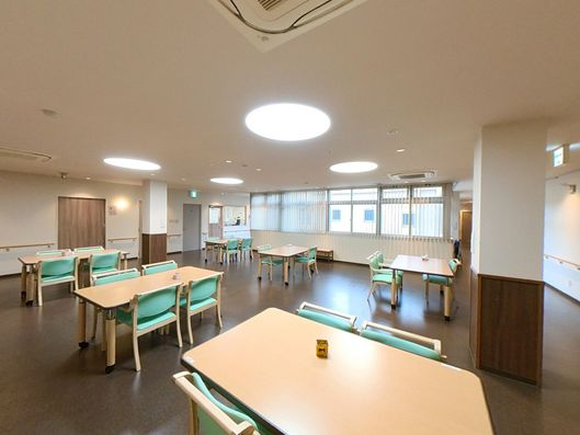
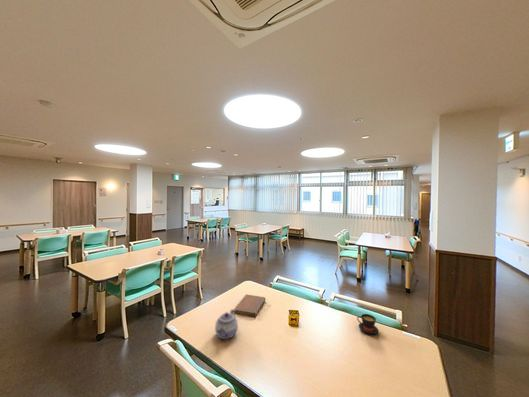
+ teacup (367, 323)
+ notebook (250, 304)
+ teapot (226, 323)
